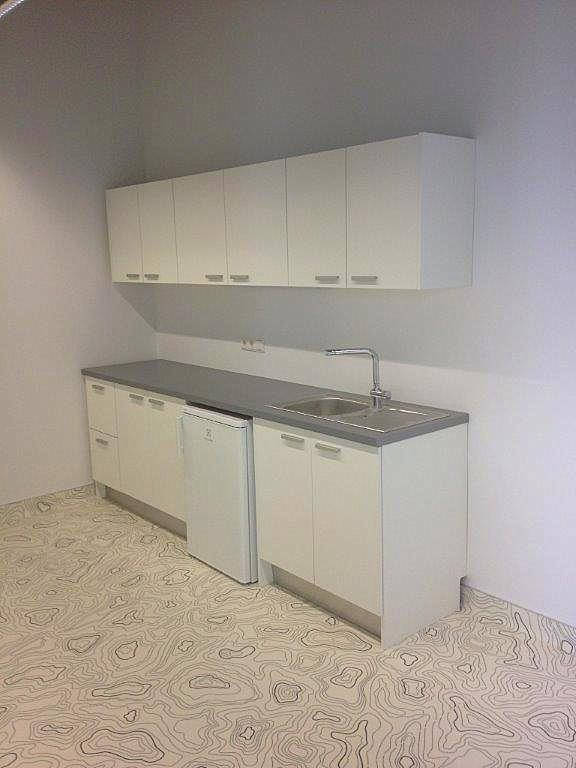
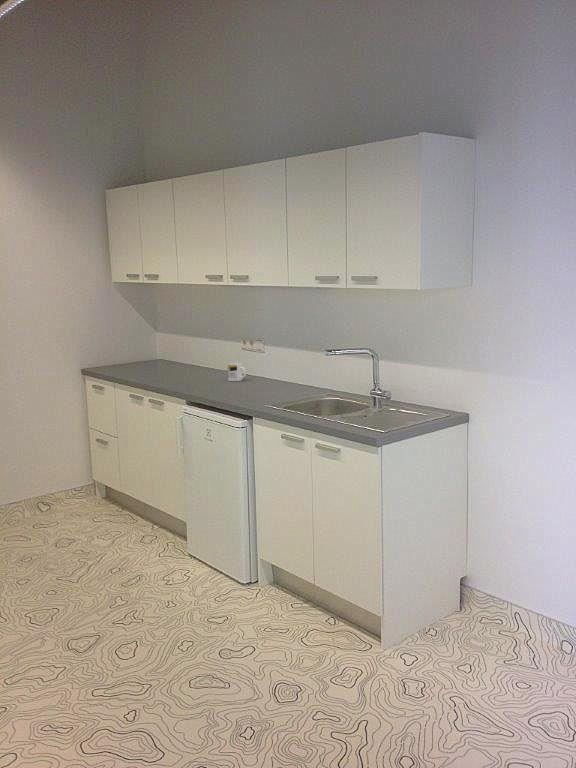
+ mug (237, 372)
